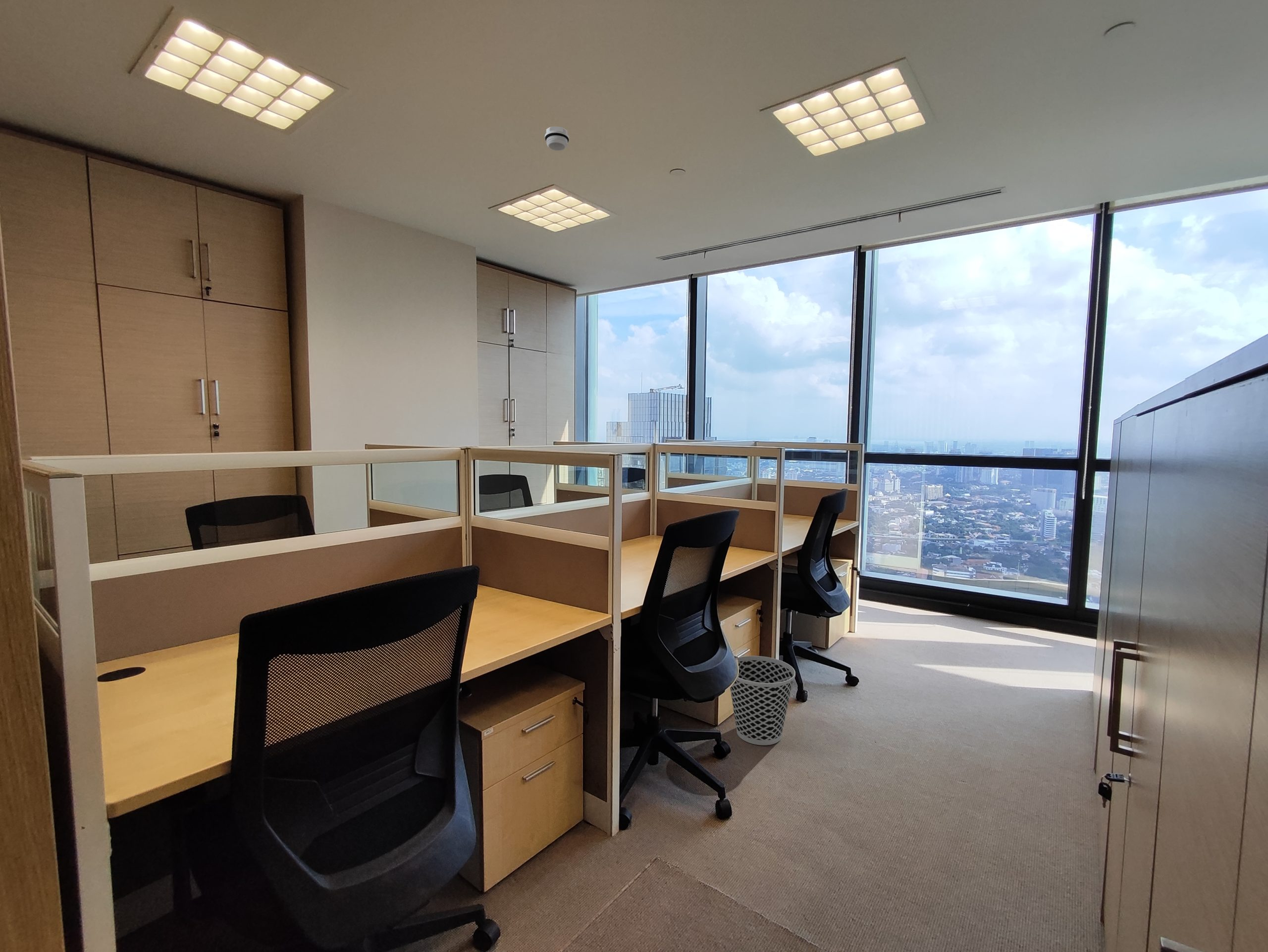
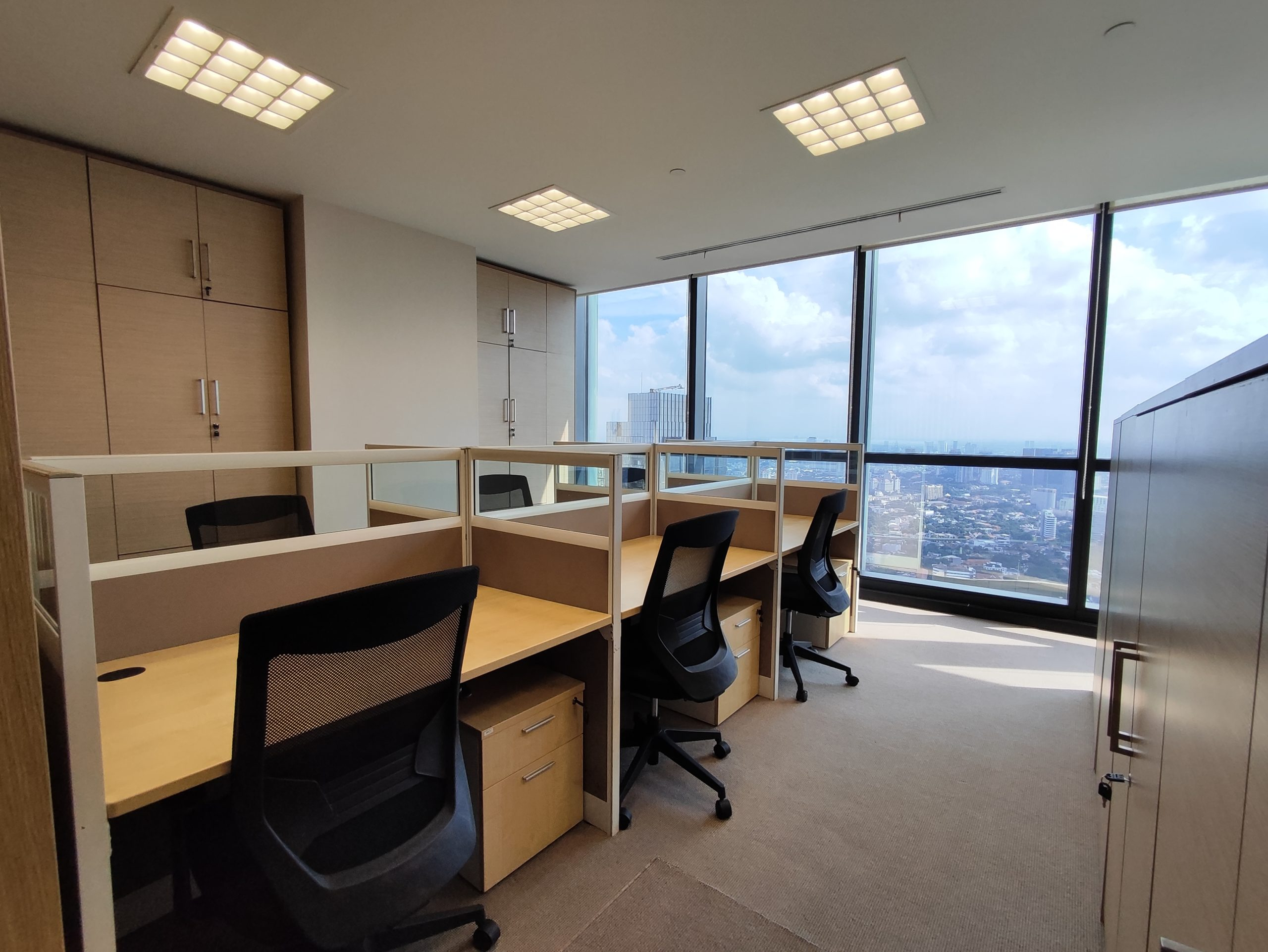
- smoke detector (557, 139)
- wastebasket (759, 701)
